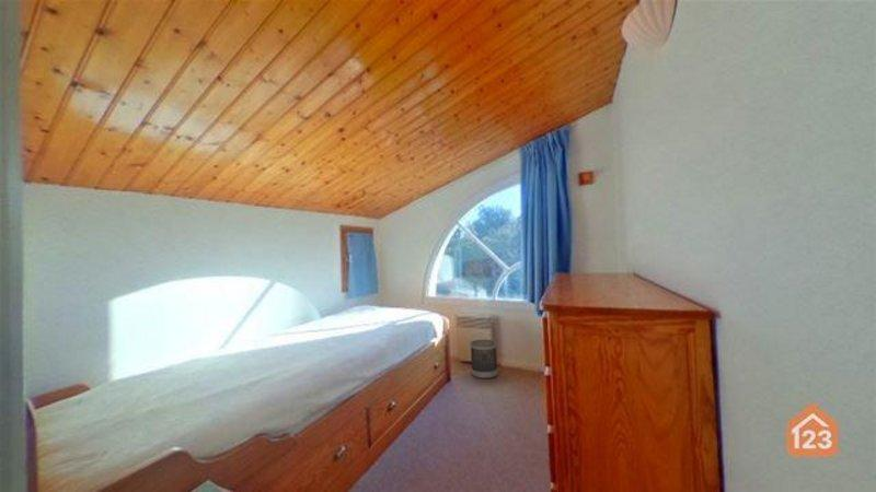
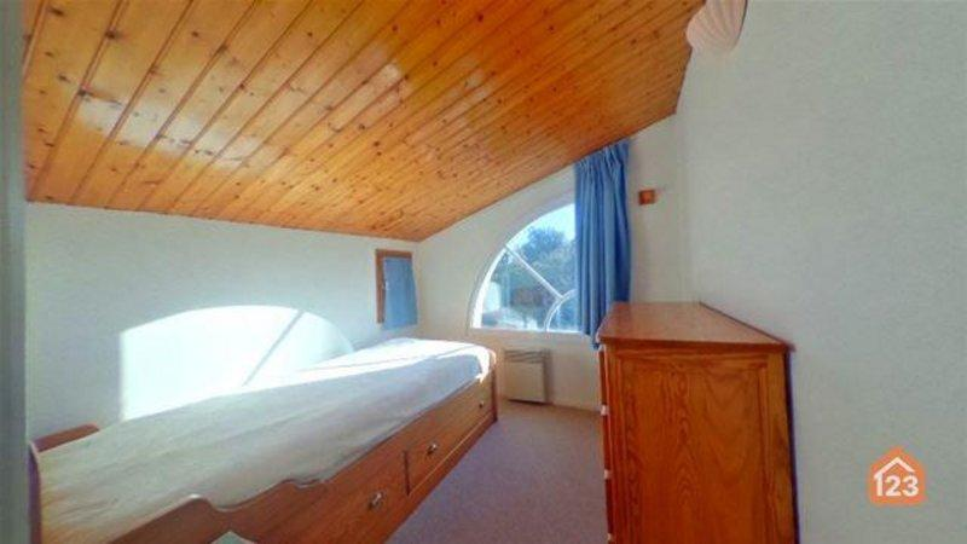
- wastebasket (483, 358)
